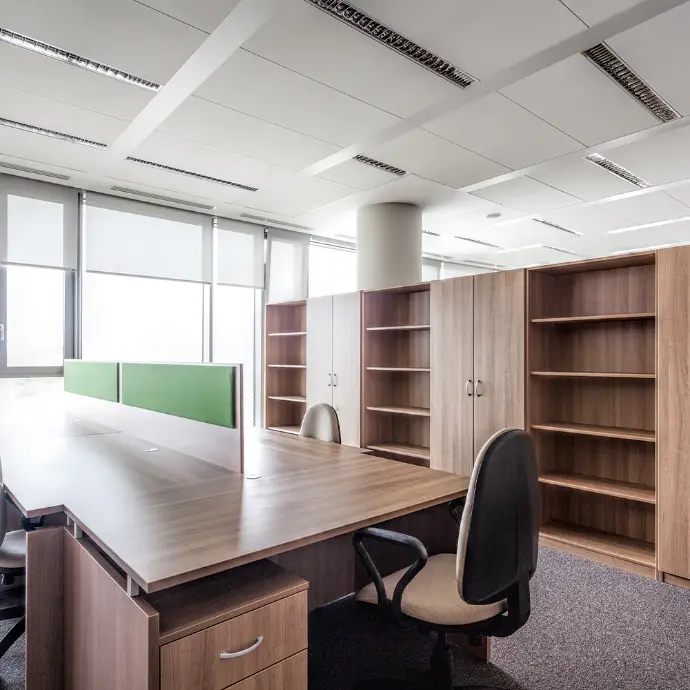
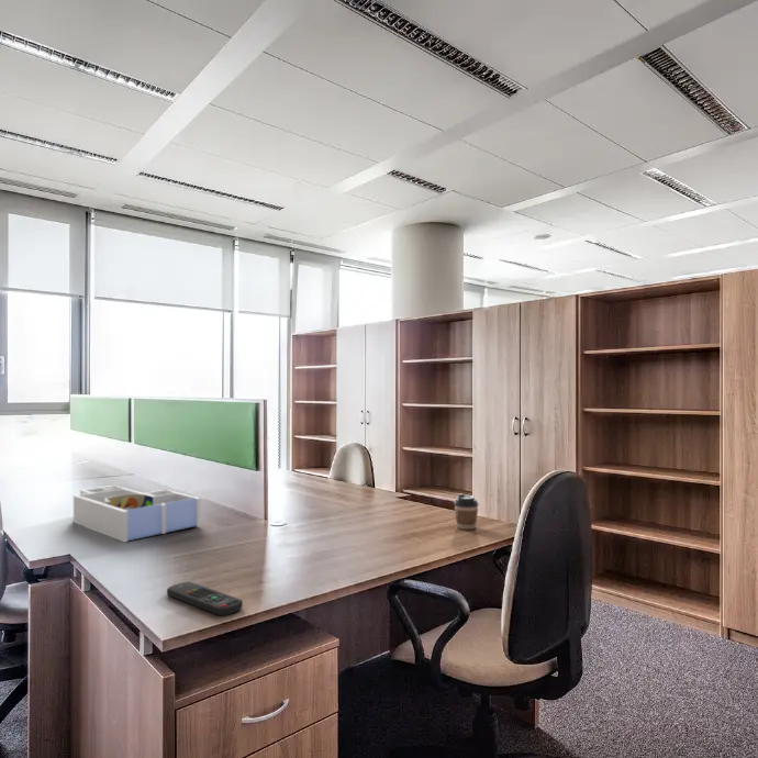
+ remote control (203, 597)
+ coffee cup (466, 511)
+ desk organizer (130, 508)
